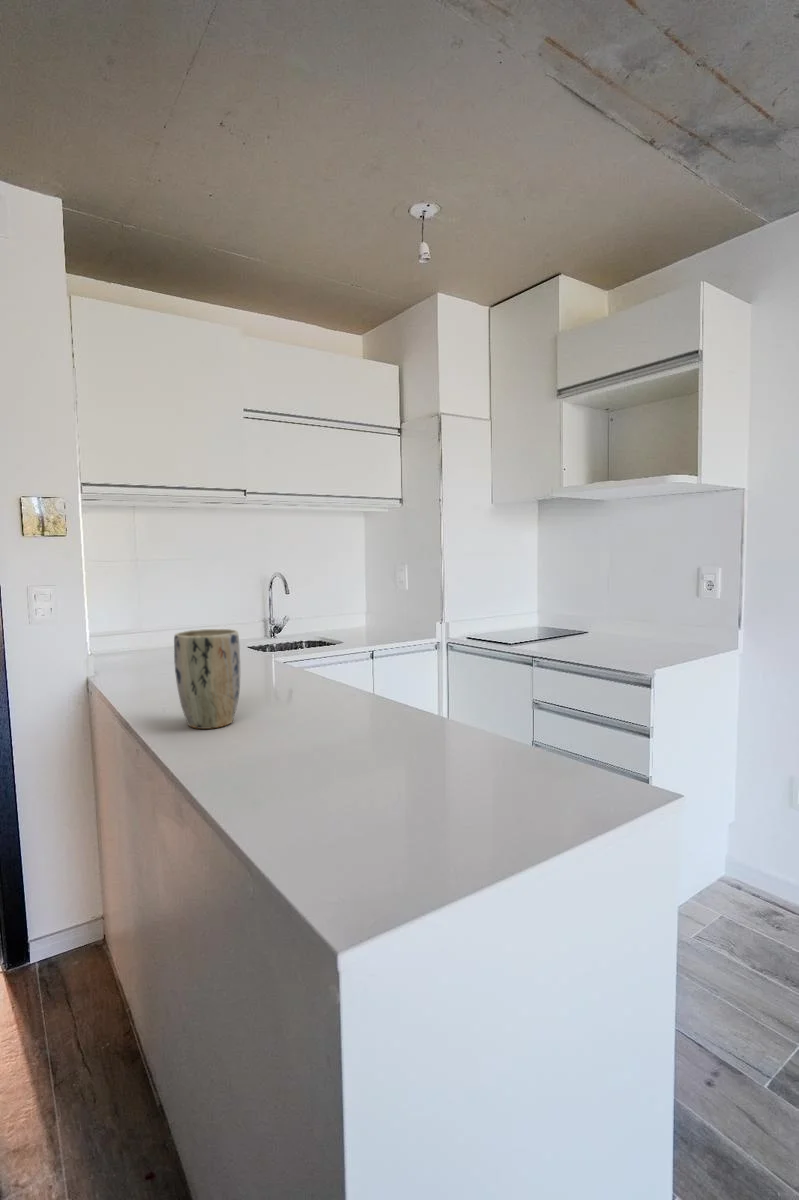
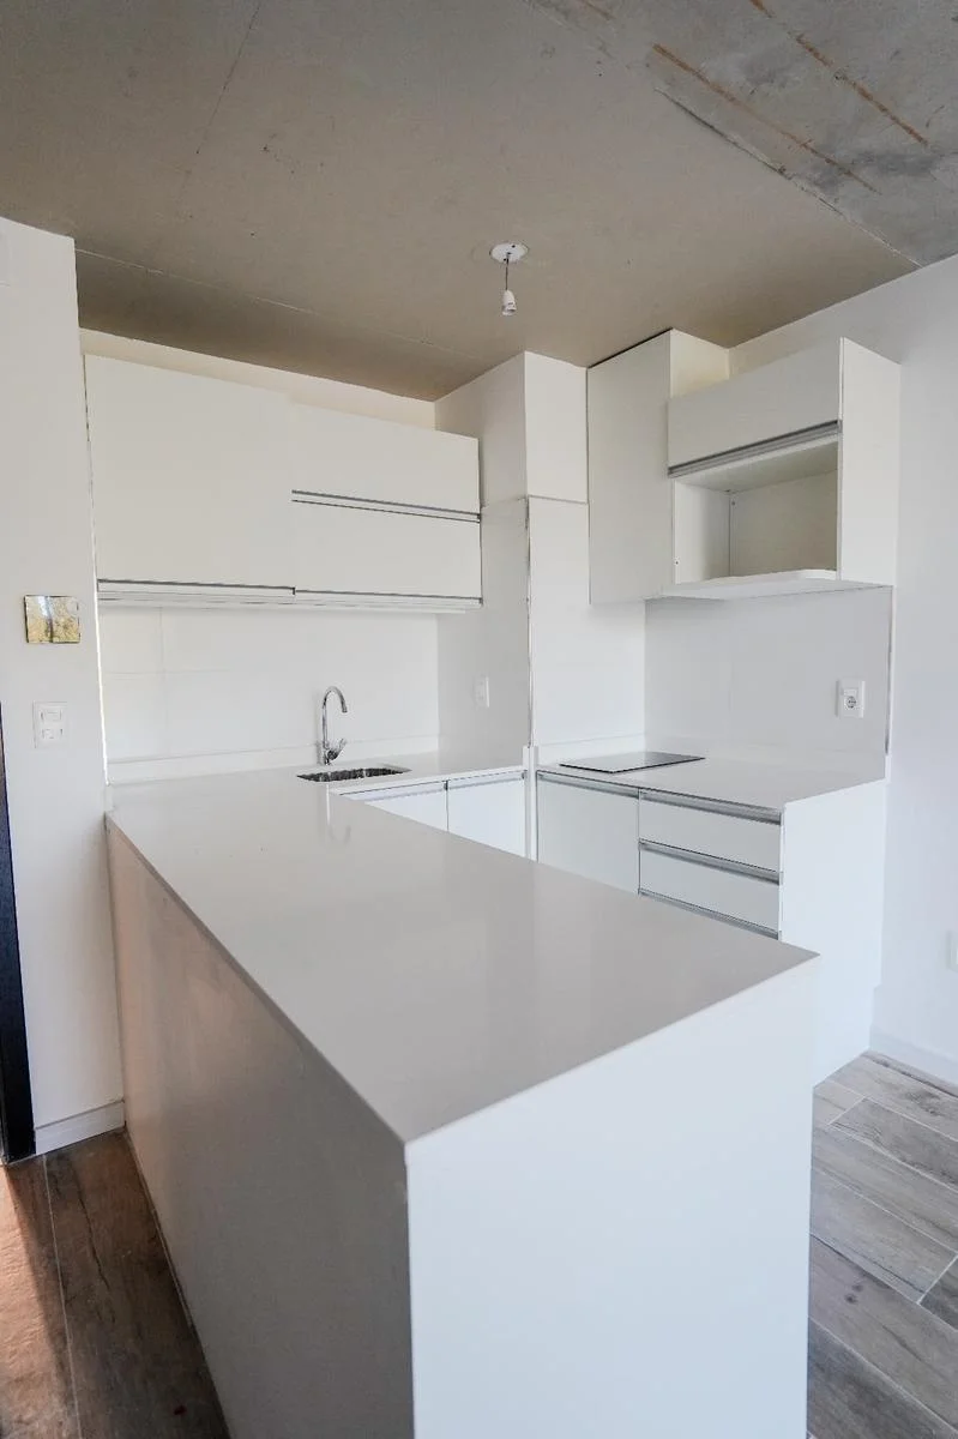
- plant pot (208, 677)
